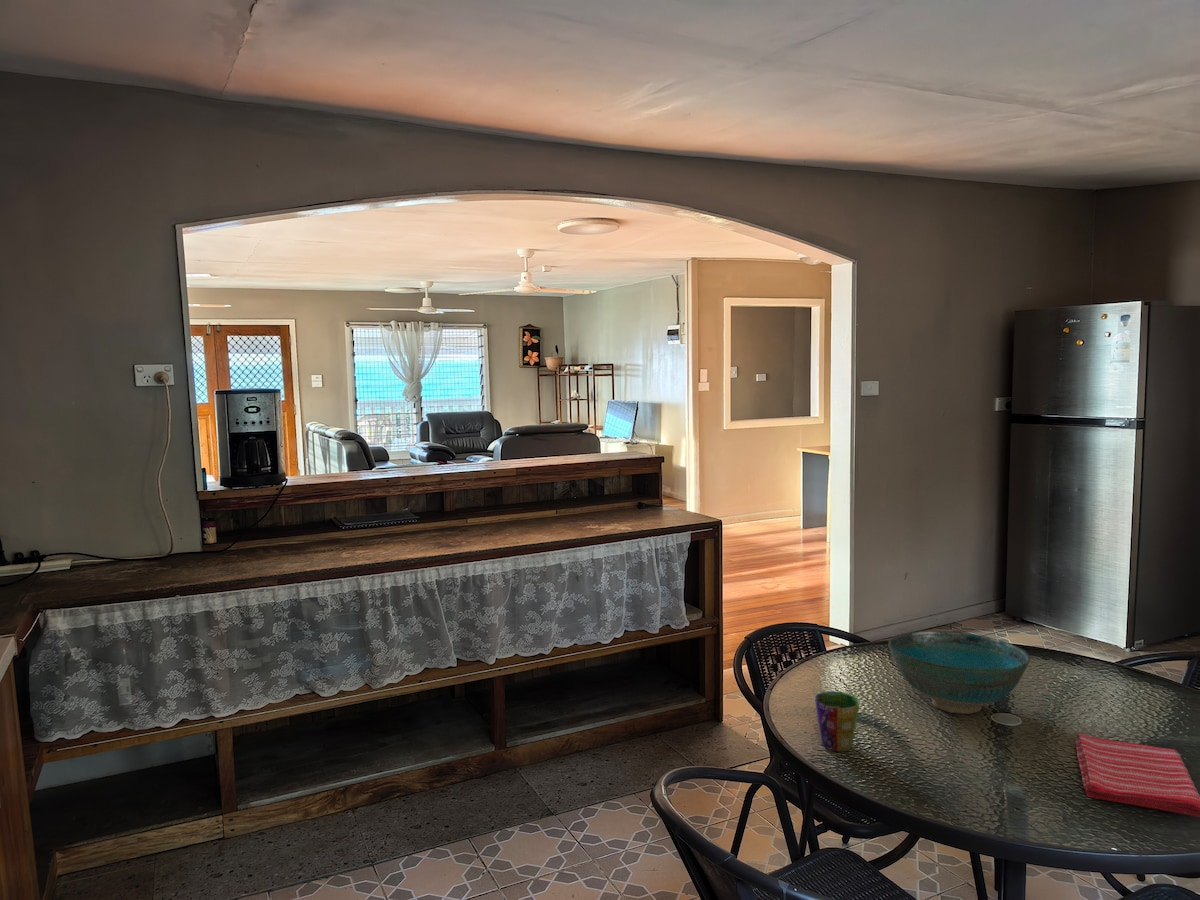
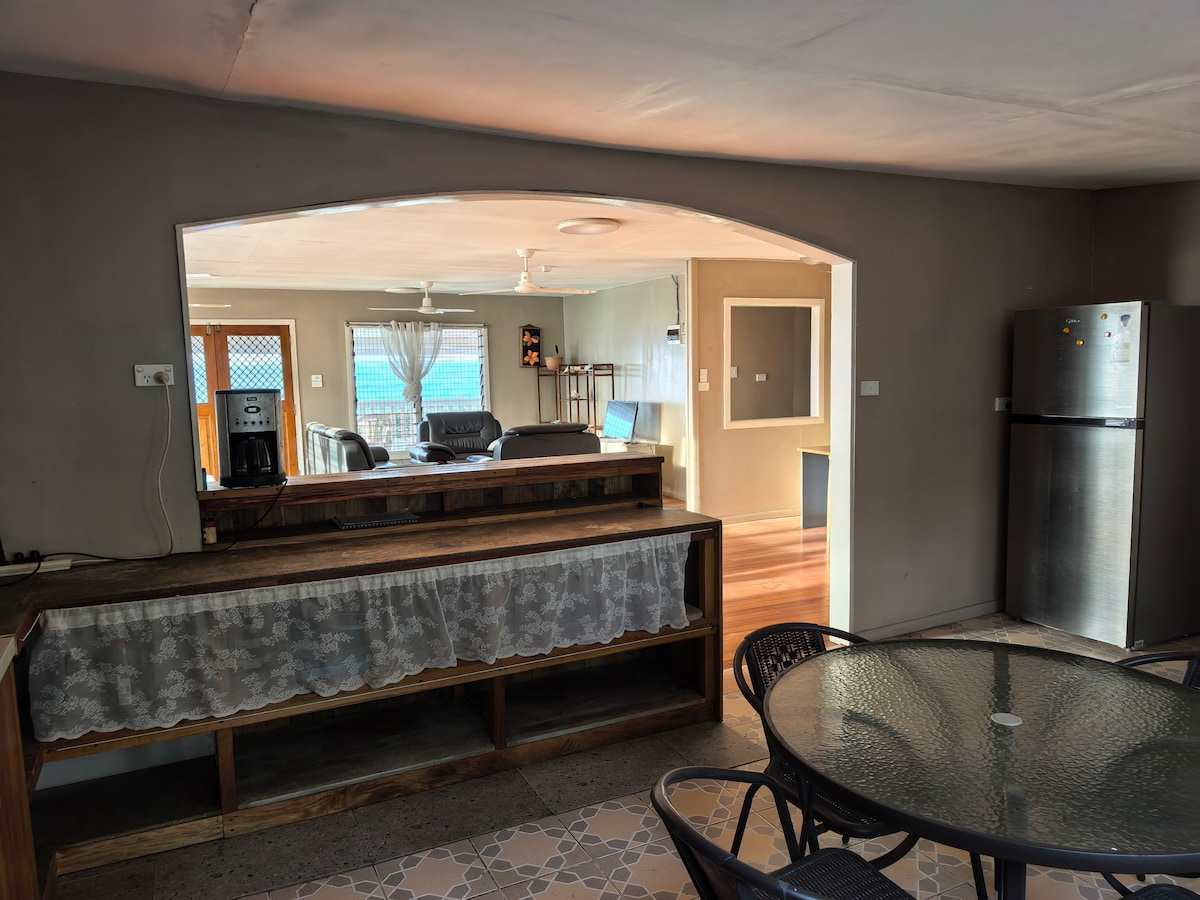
- dish towel (1134, 771)
- bowl (956, 675)
- cup (834, 724)
